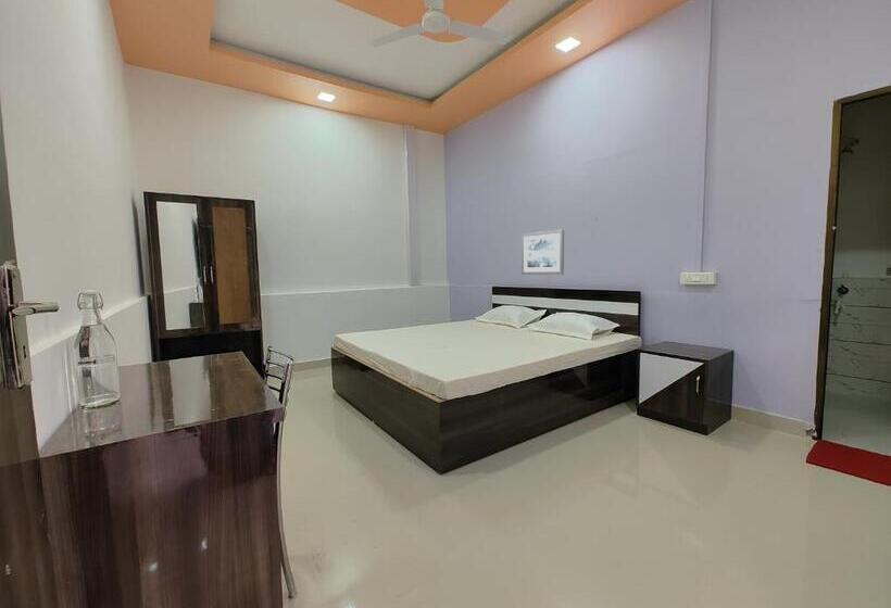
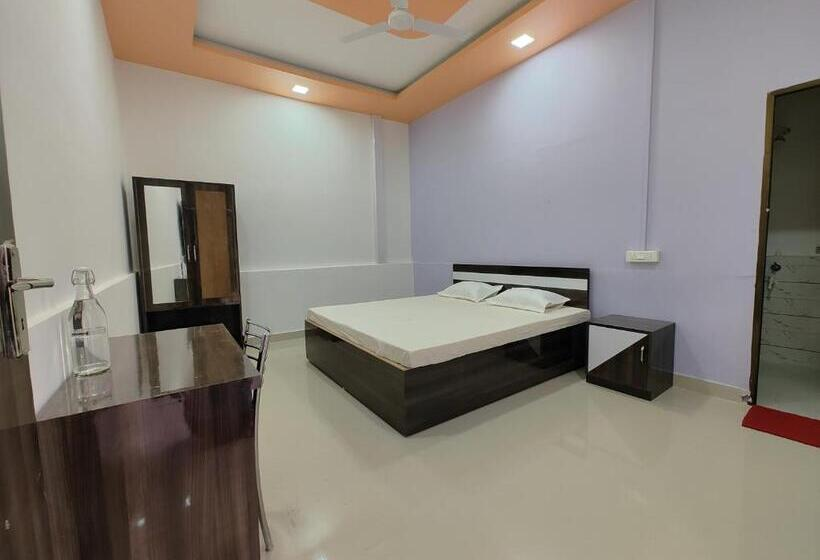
- wall art (541, 253)
